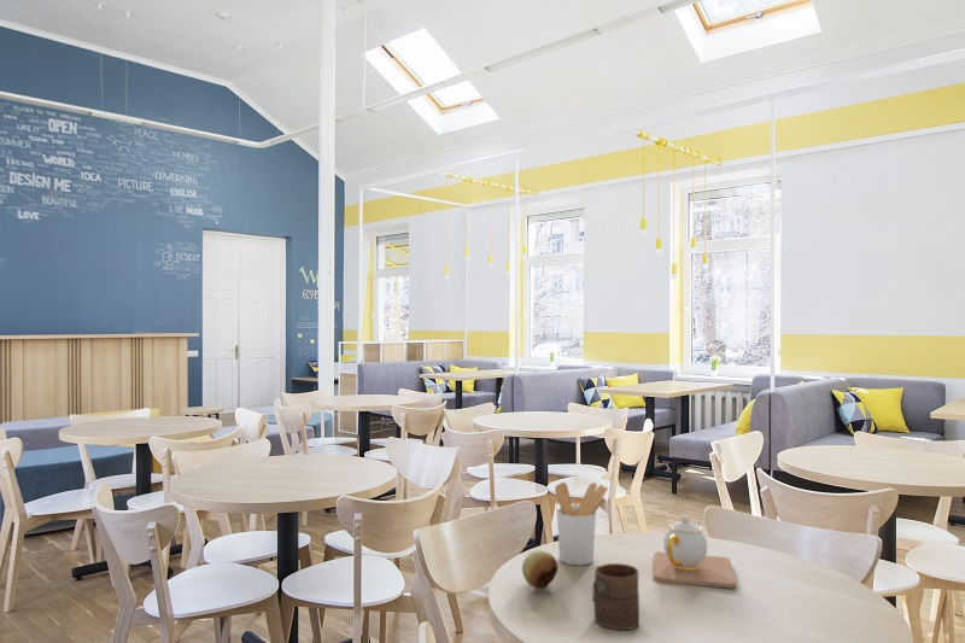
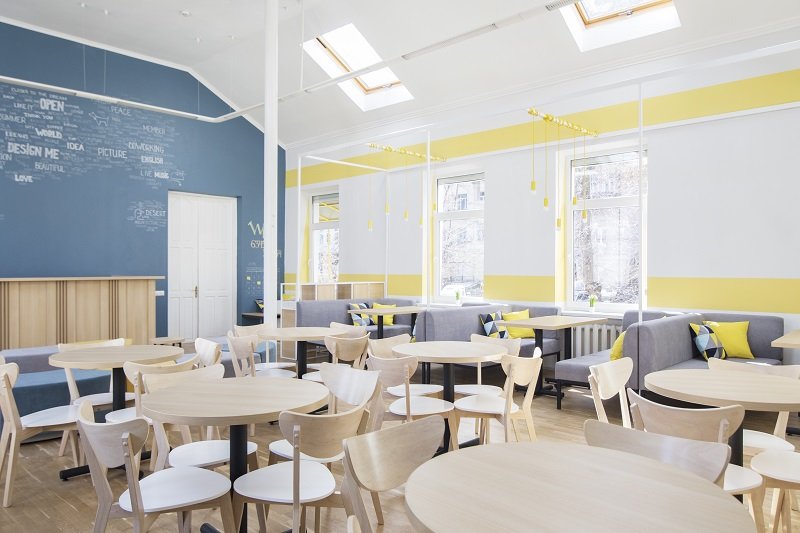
- utensil holder (583, 521)
- cup (615, 595)
- fruit (539, 569)
- teapot (692, 543)
